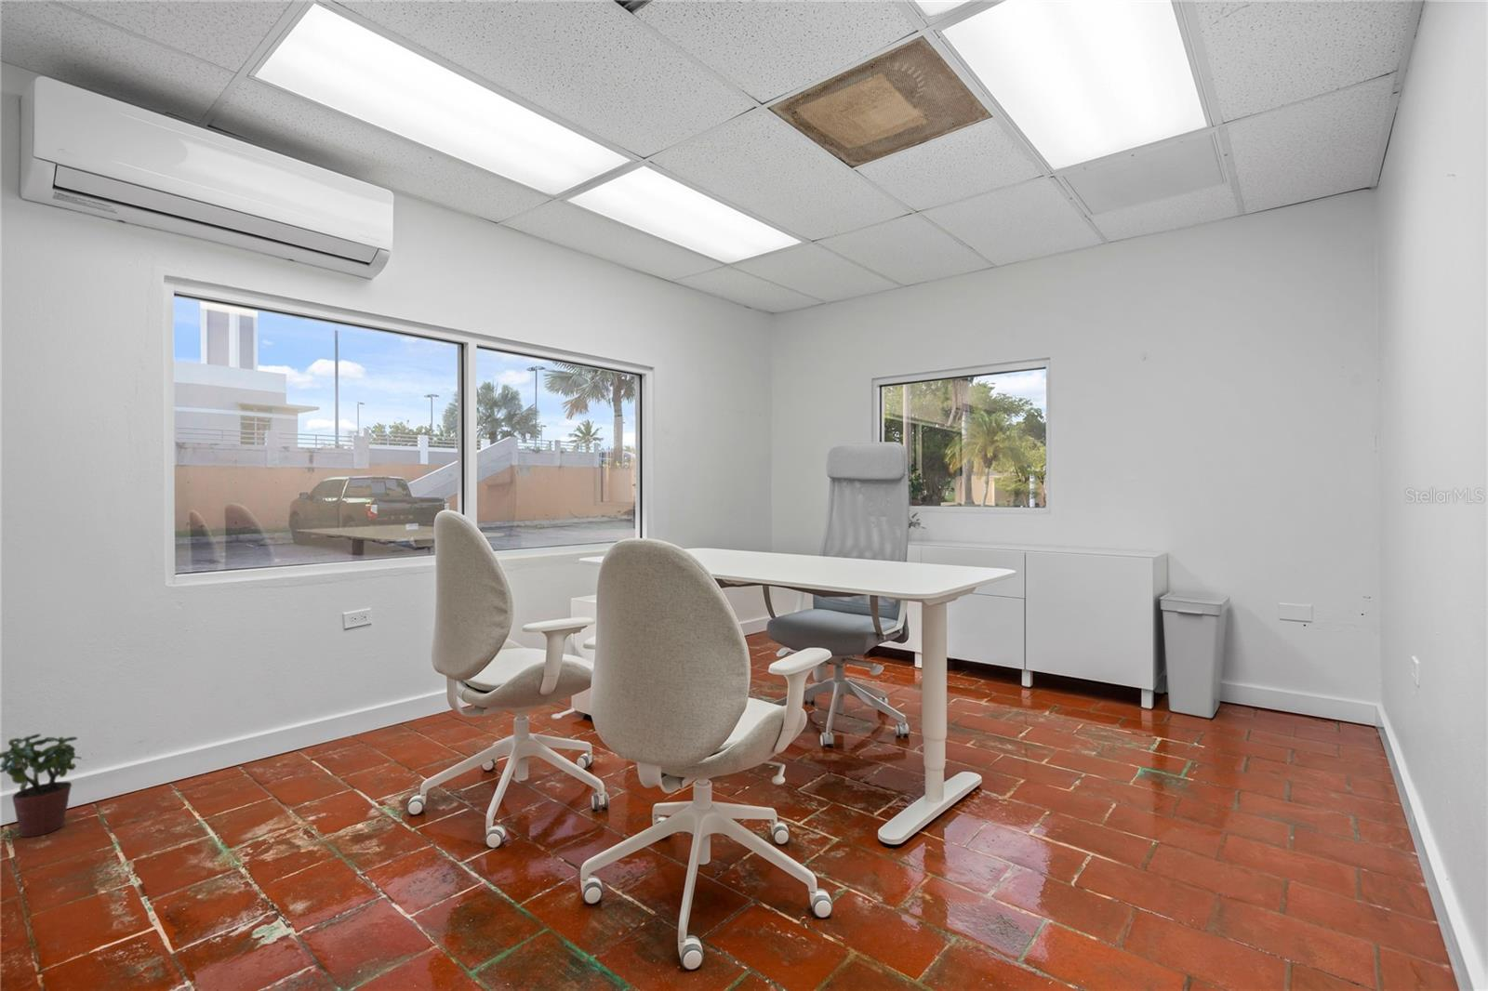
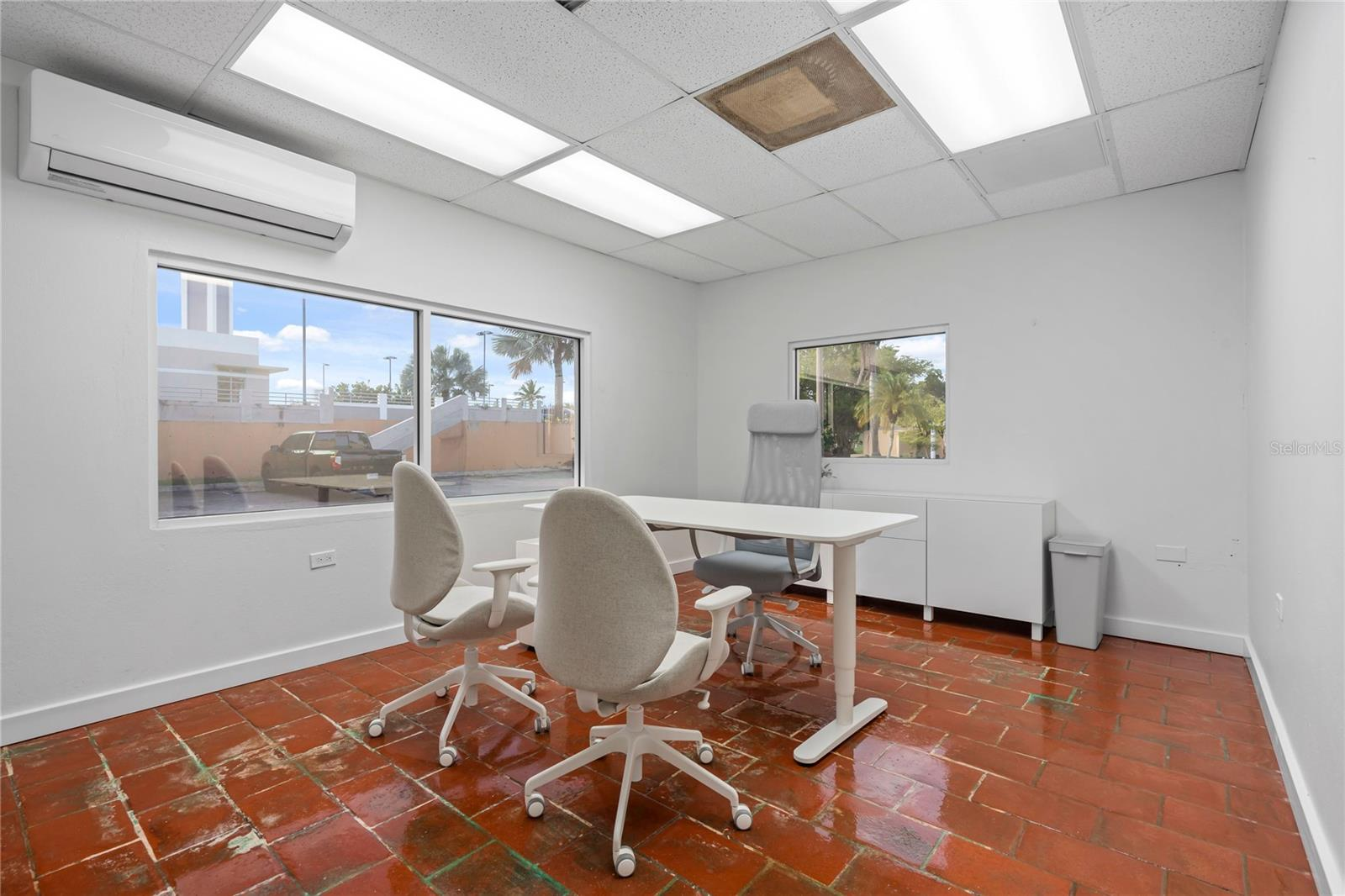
- potted plant (38, 780)
